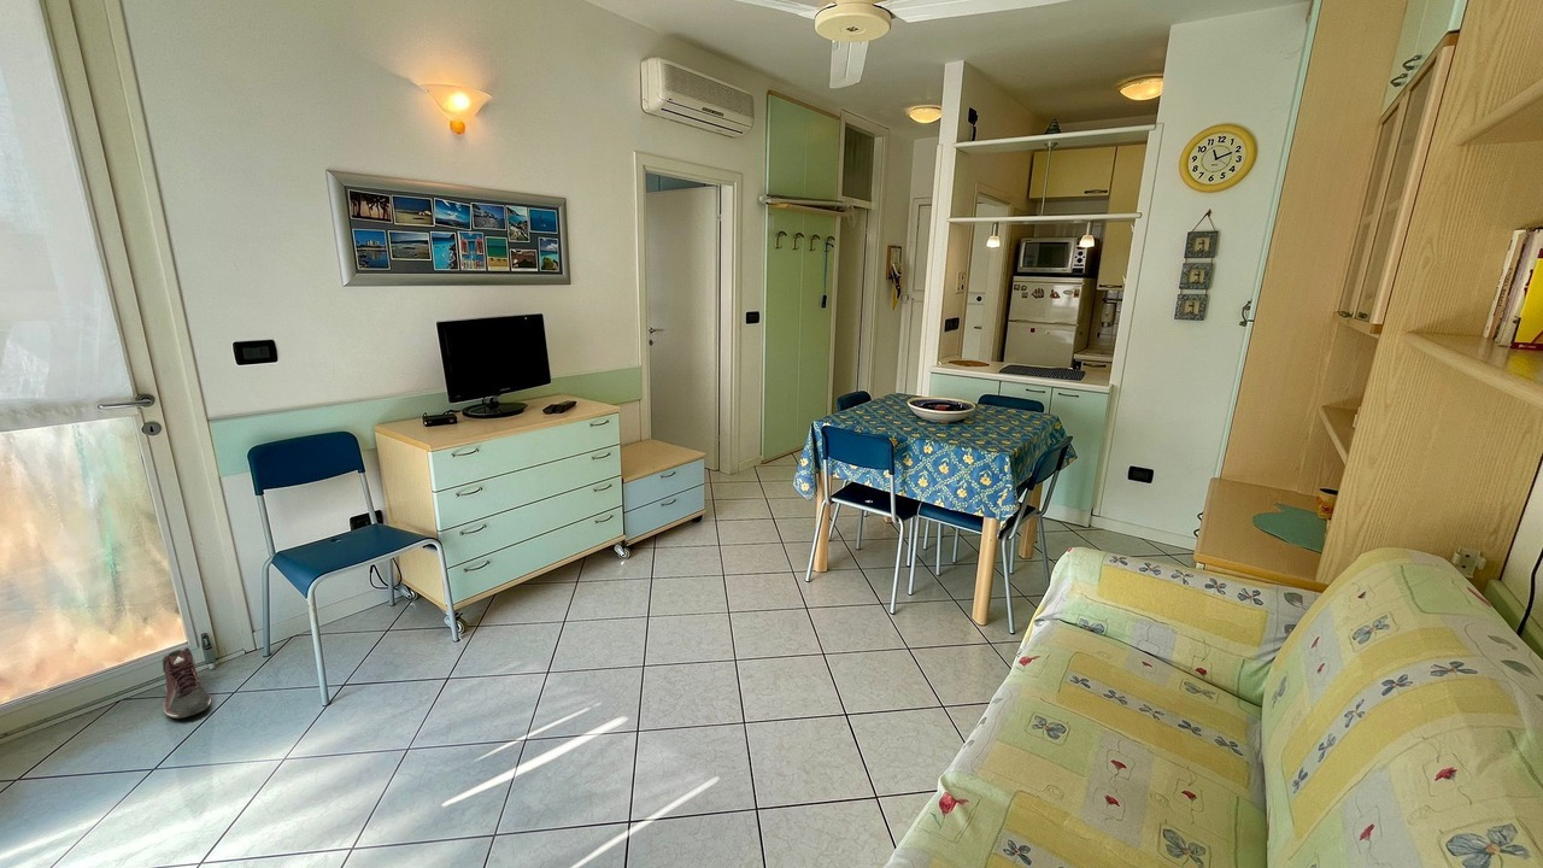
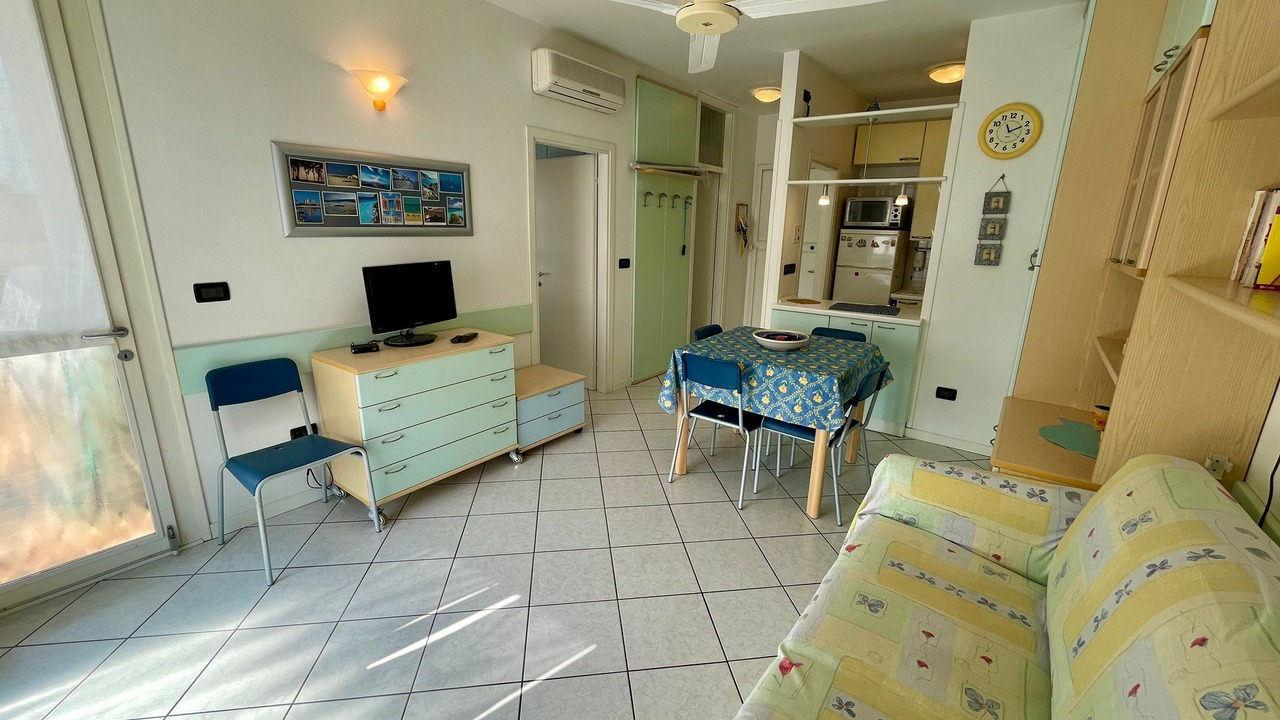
- sneaker (180, 678)
